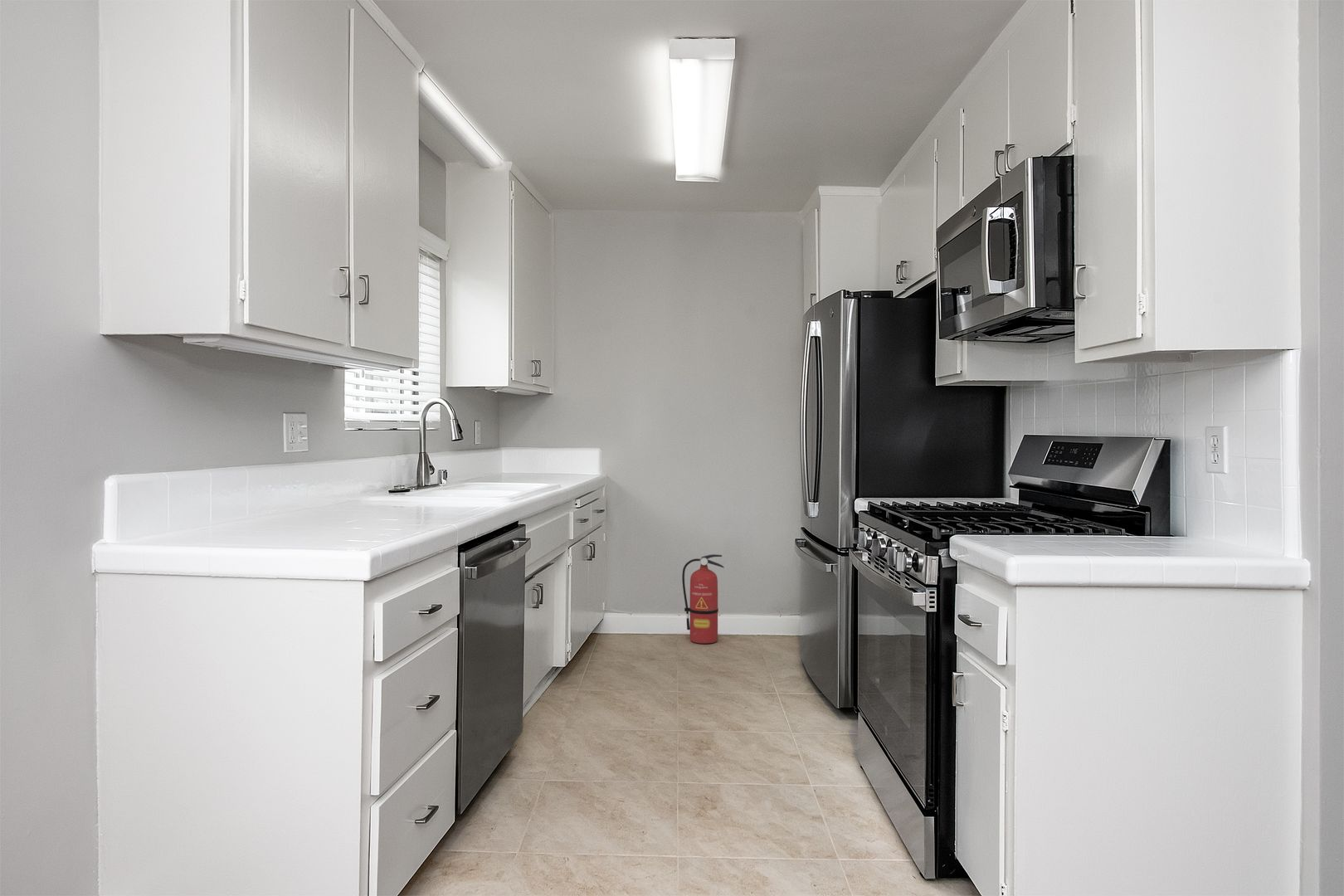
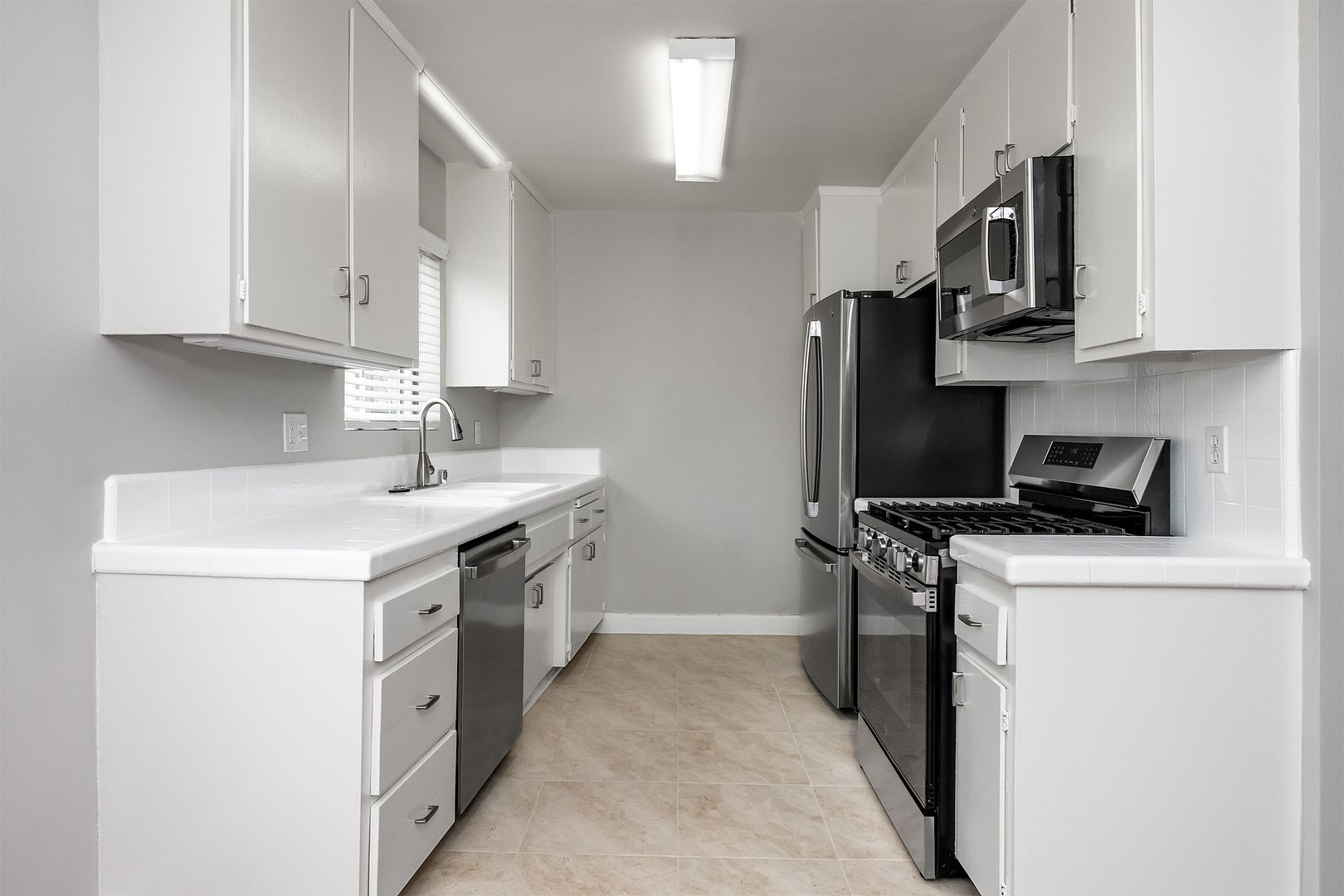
- fire extinguisher (703, 597)
